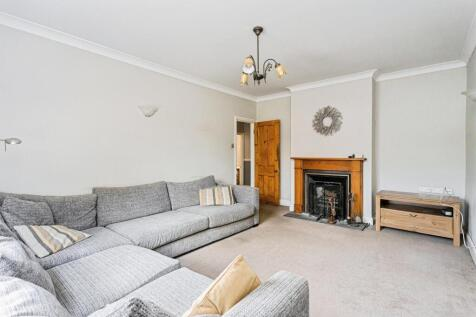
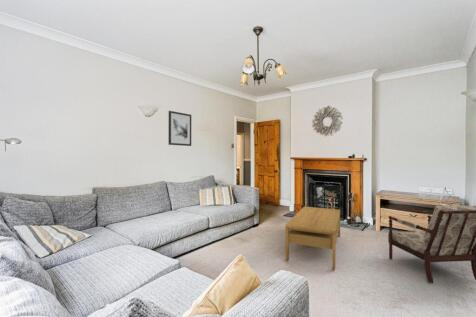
+ coffee table (316, 231)
+ armchair (434, 236)
+ wall art (180, 129)
